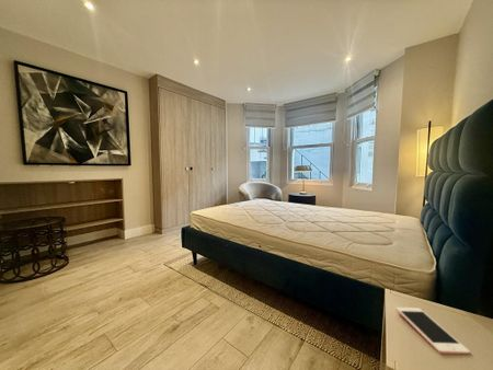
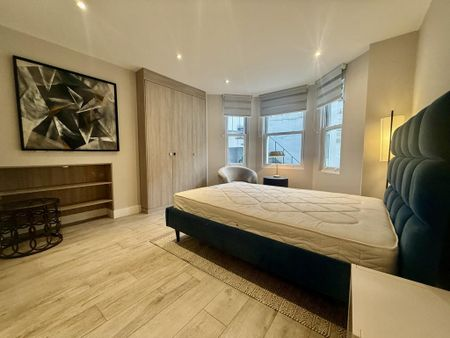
- cell phone (427, 327)
